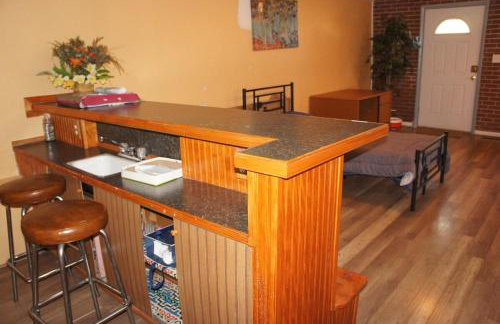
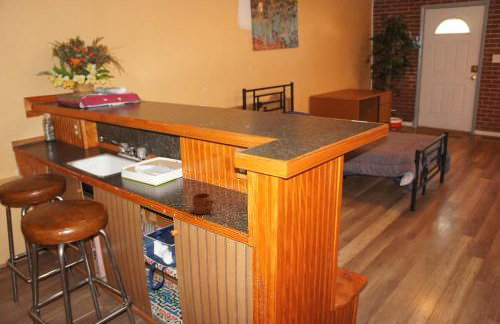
+ mug (205, 204)
